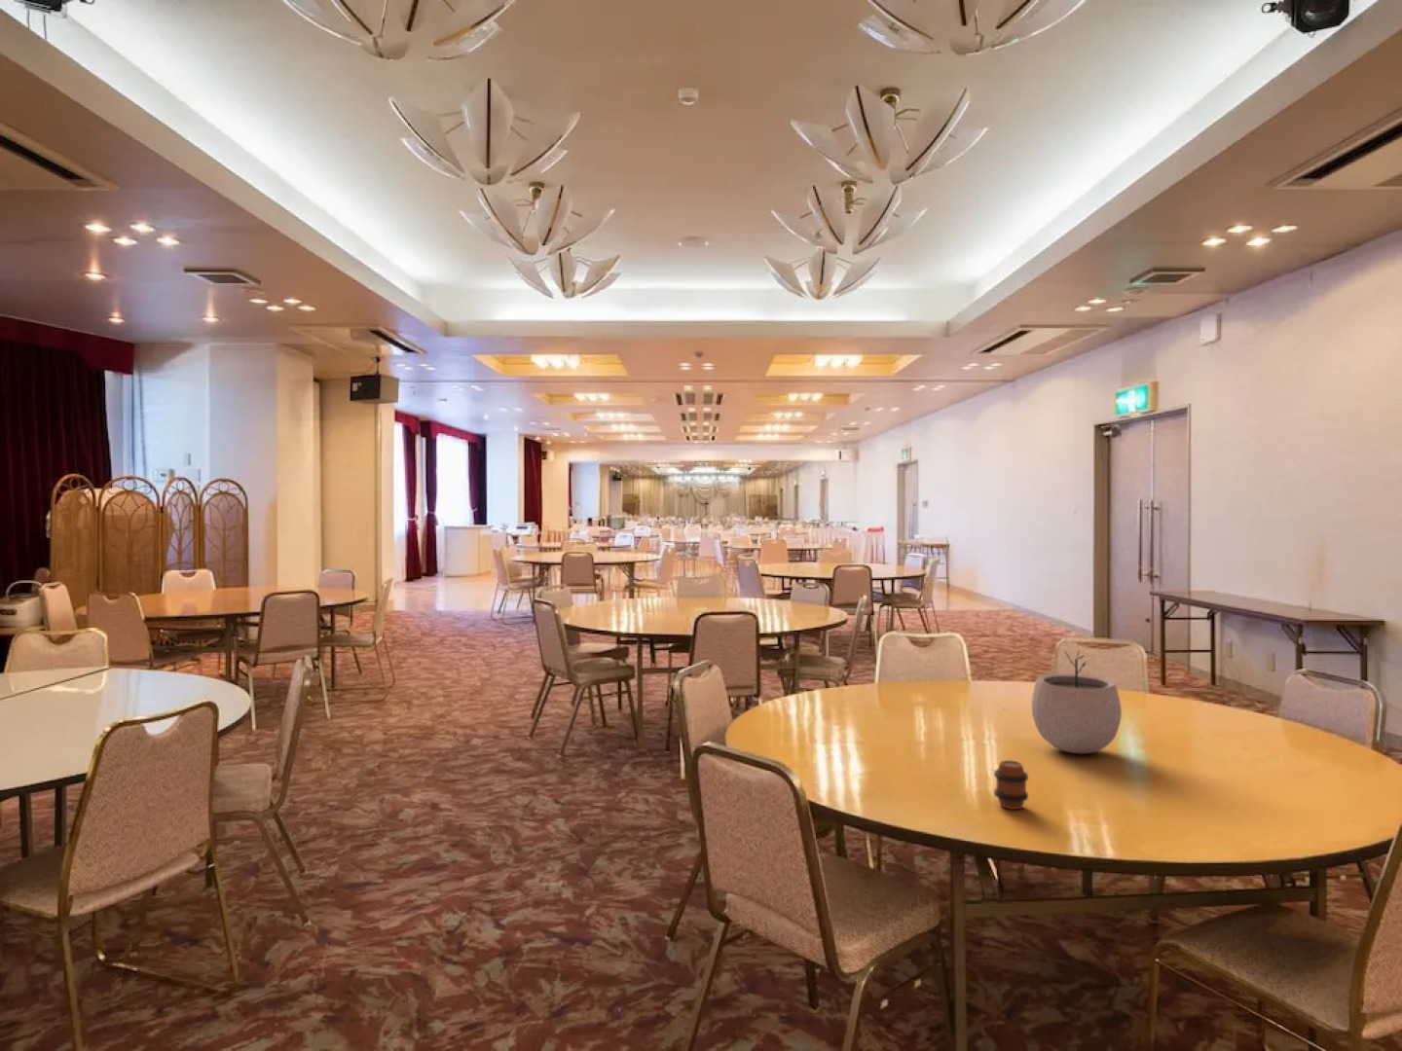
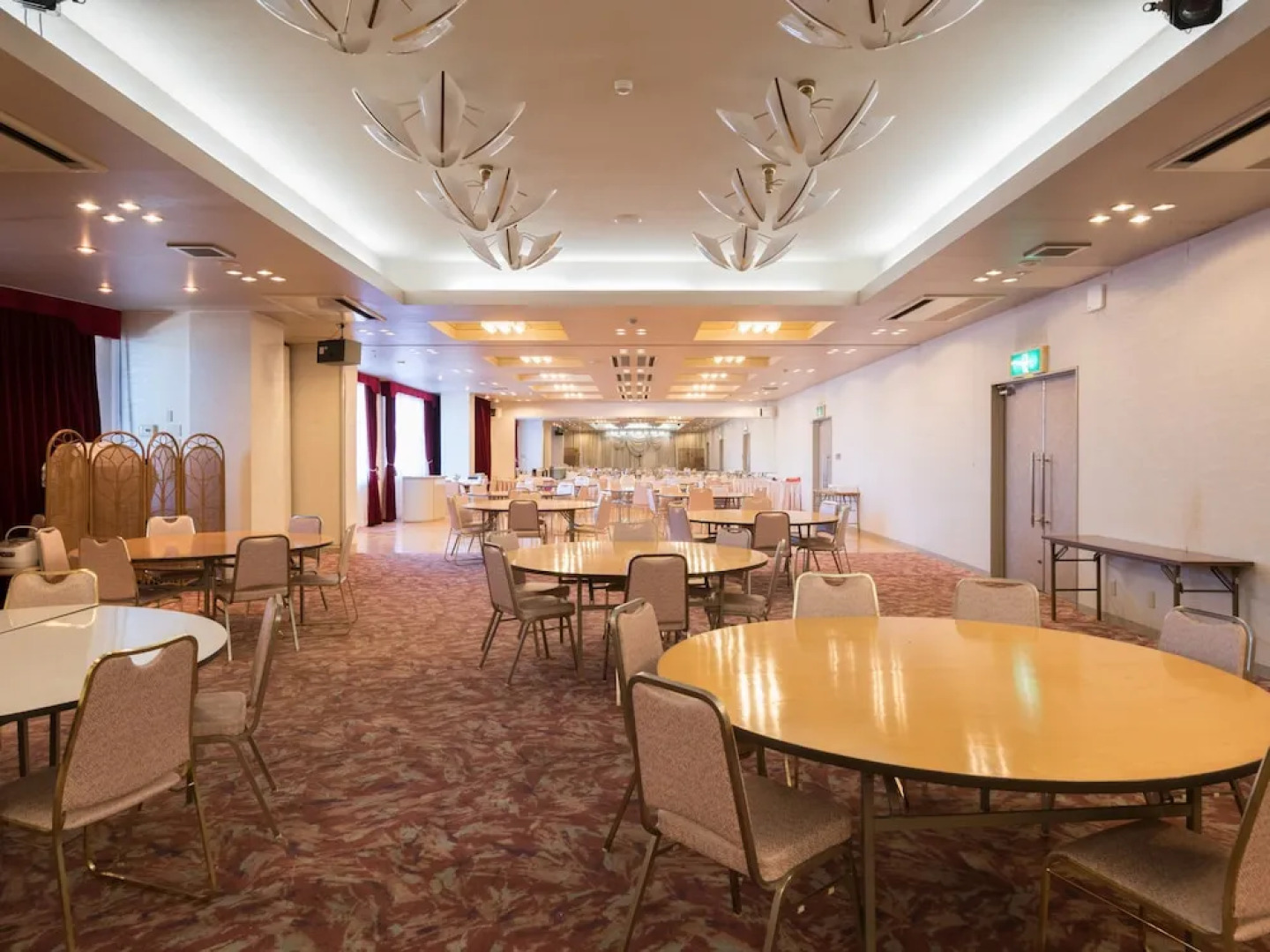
- plant pot (1075, 700)
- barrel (1010, 784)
